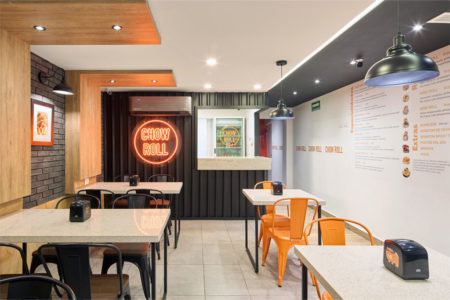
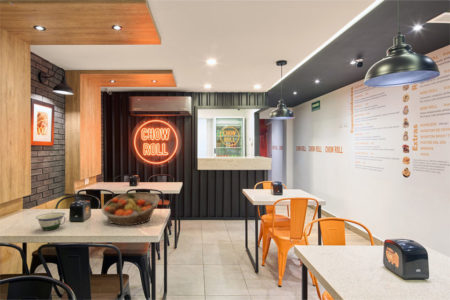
+ bowl (51, 222)
+ fruit basket (131, 207)
